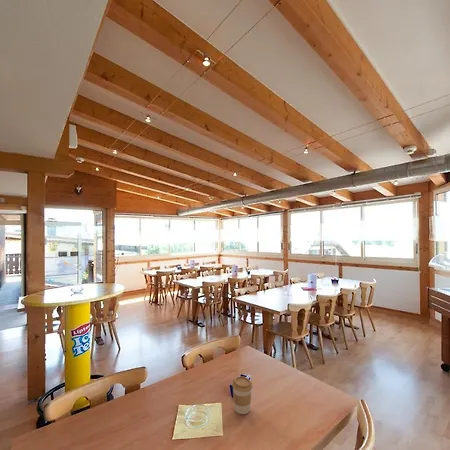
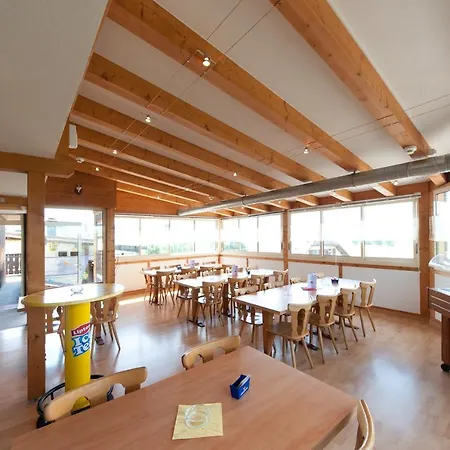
- coffee cup (242, 394)
